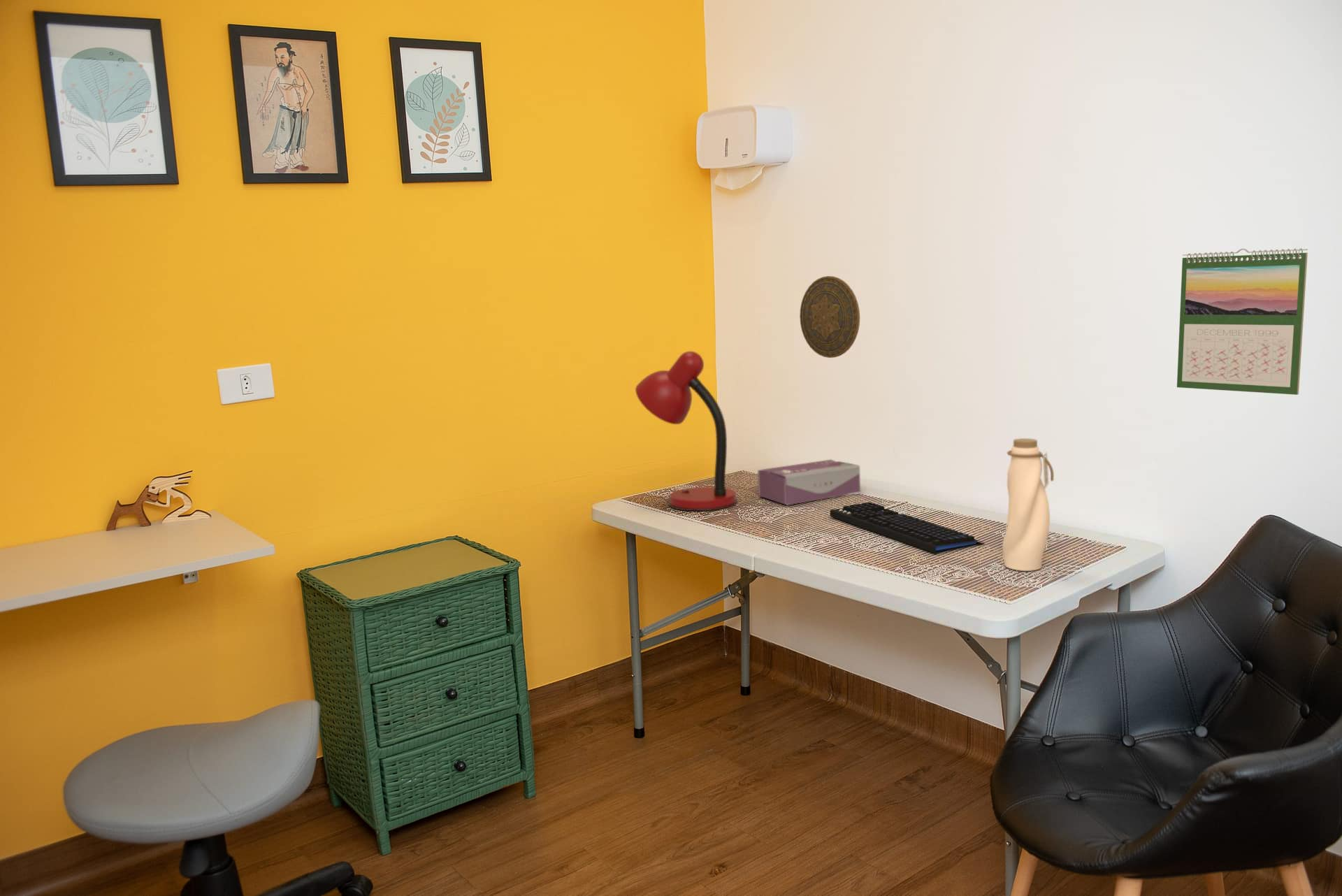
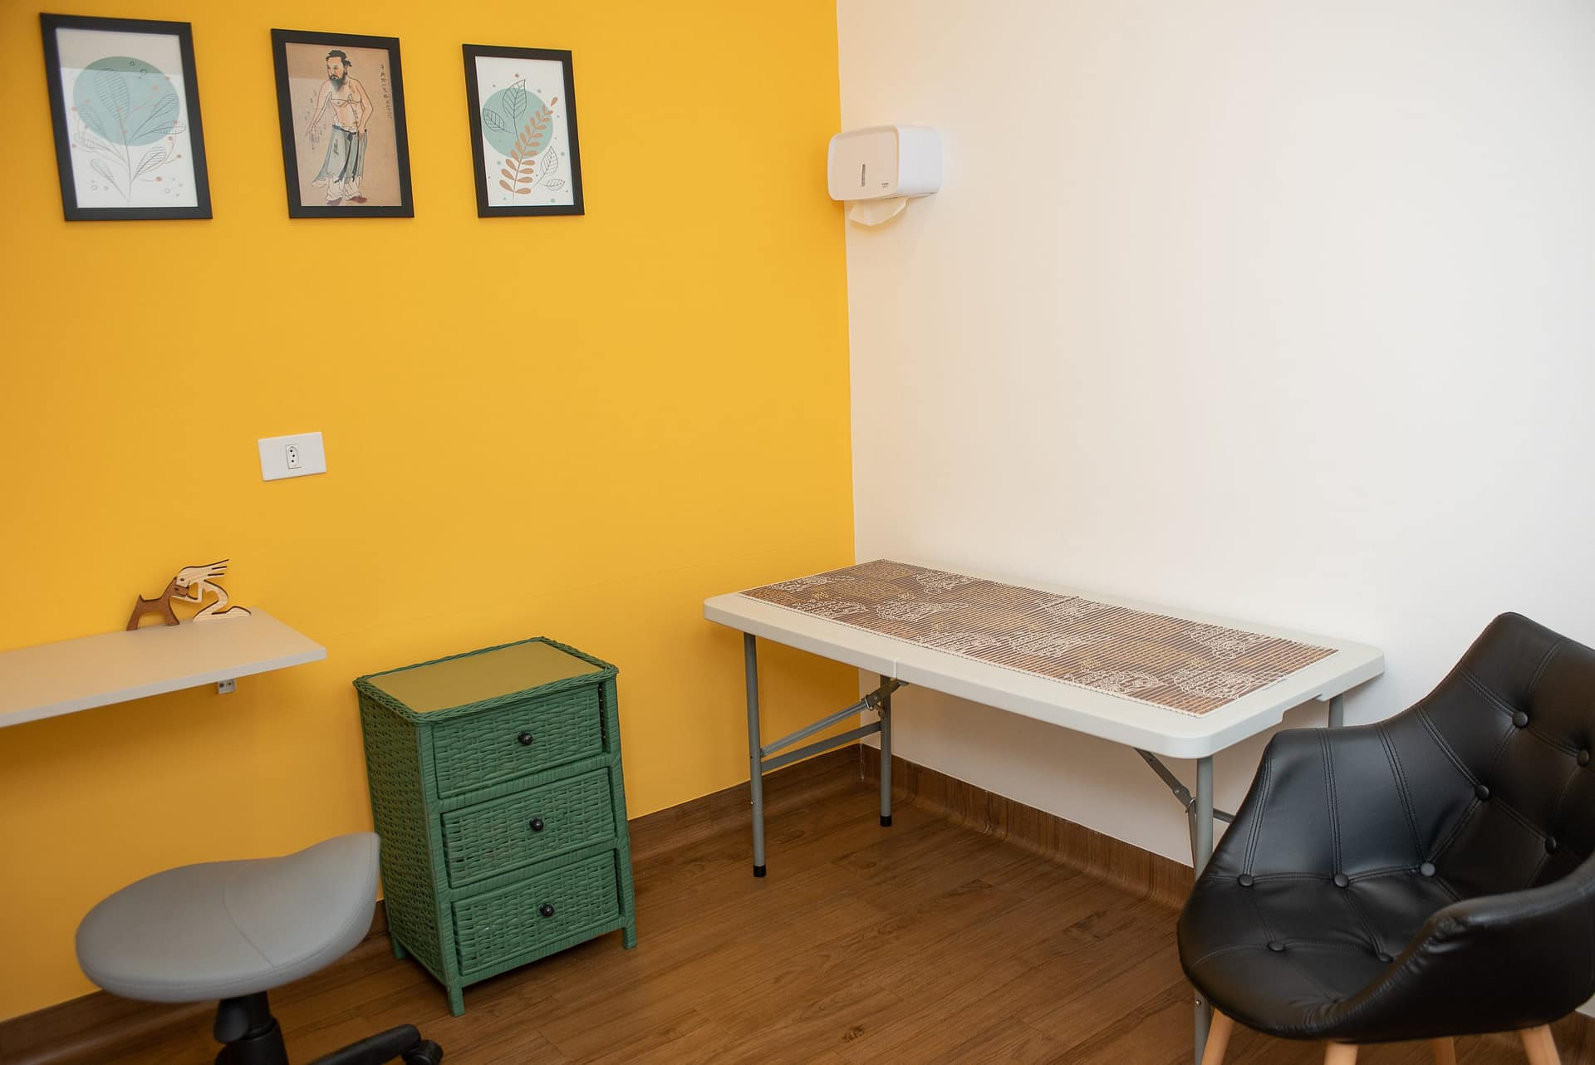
- water bottle (1027, 503)
- tissue box (809, 480)
- desk lamp (681, 423)
- decorative plate (826, 317)
- calendar (1239, 320)
- keyboard (902, 524)
